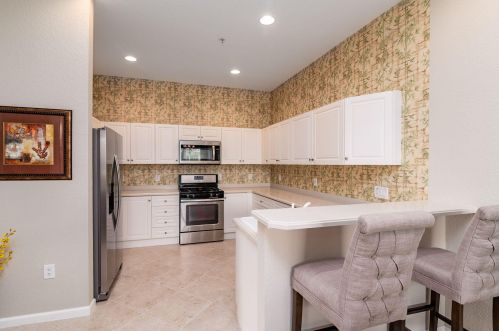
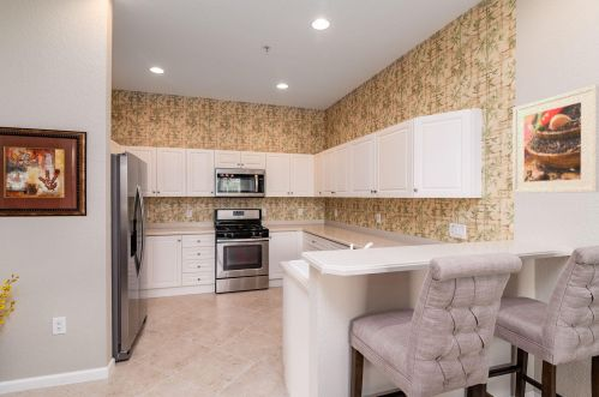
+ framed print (550, 145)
